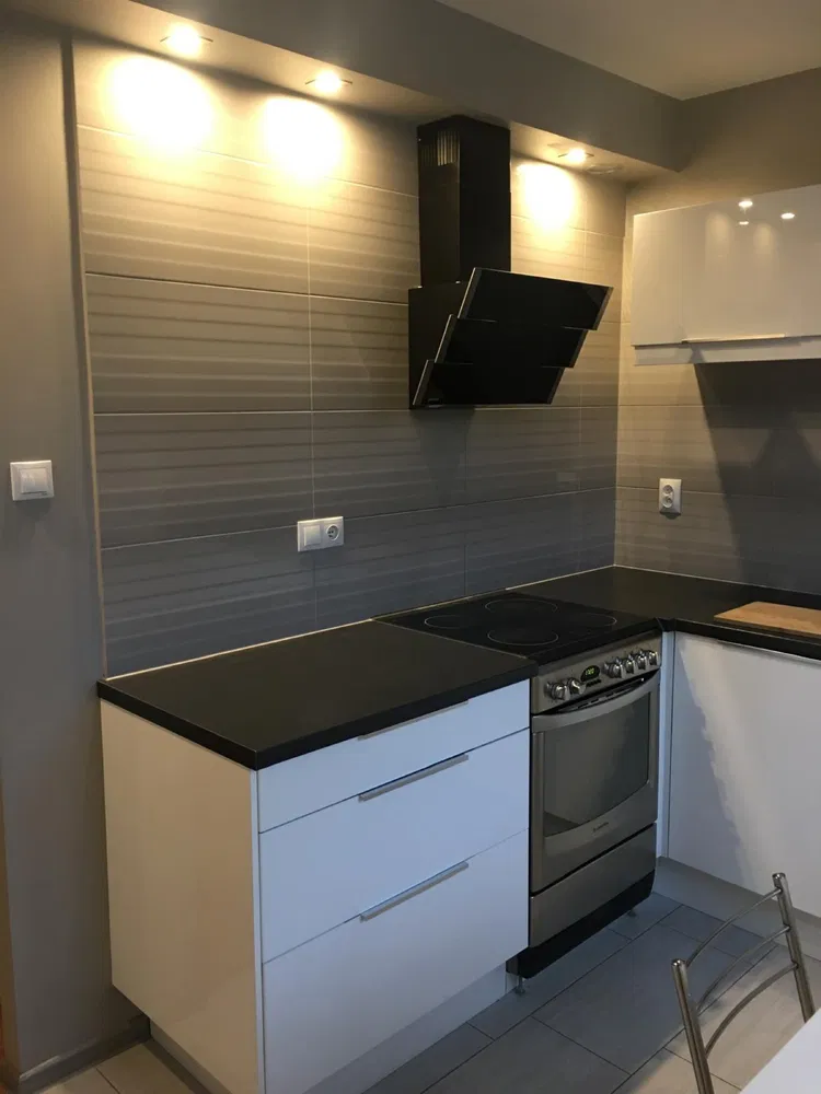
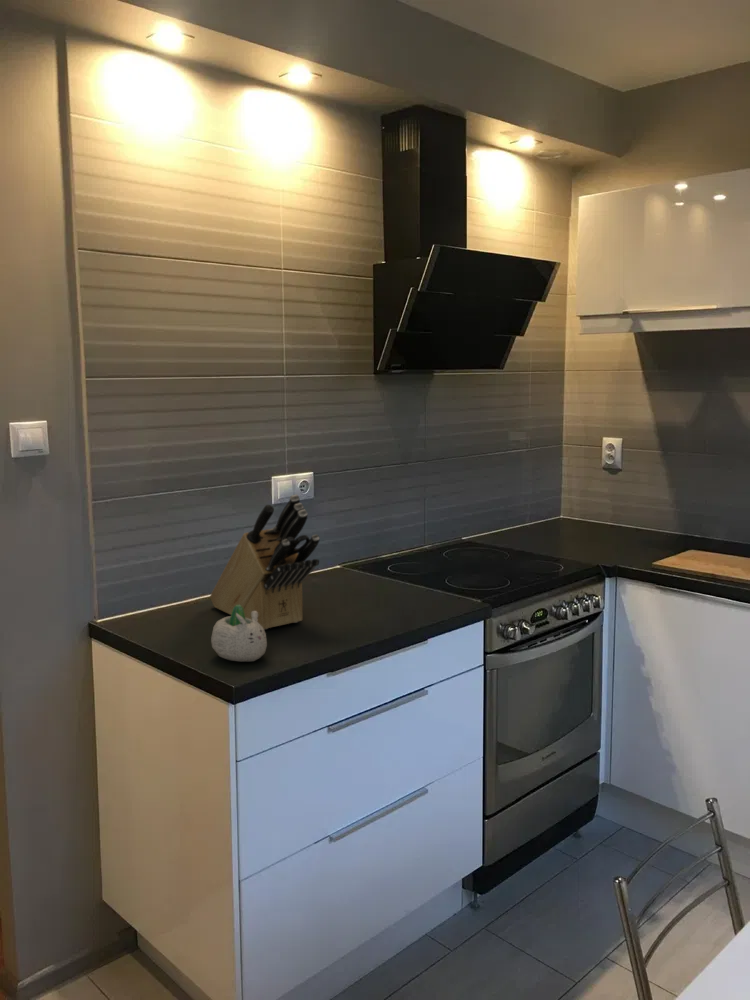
+ knife block (263, 555)
+ succulent planter (239, 631)
